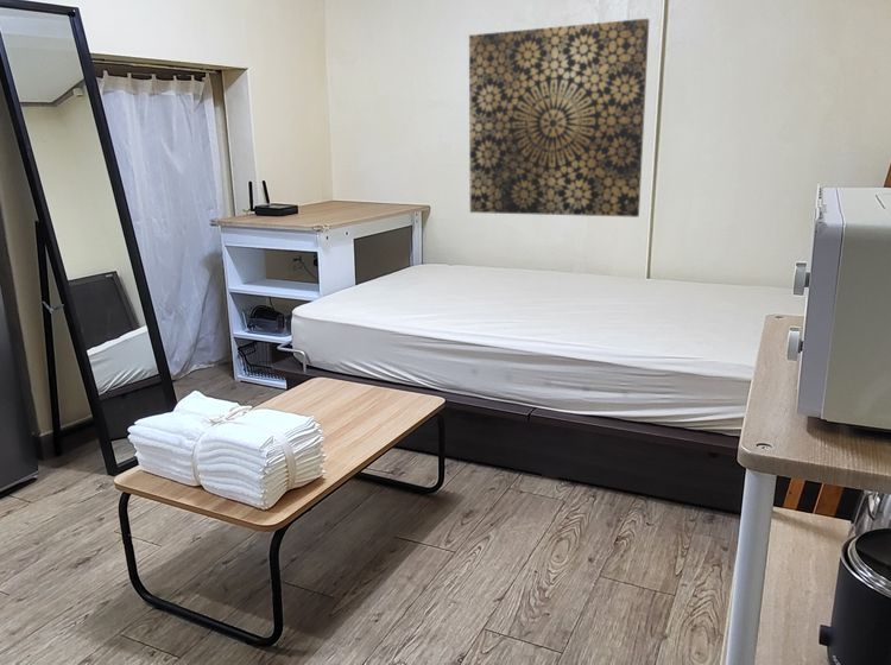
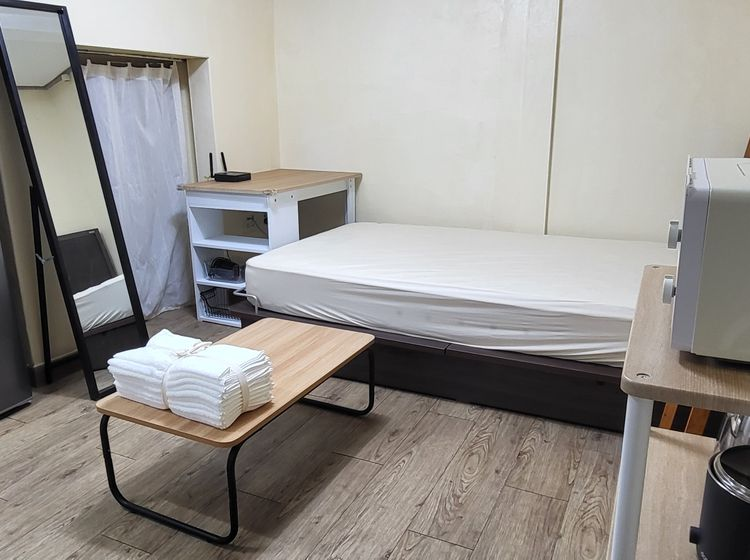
- wall art (551, 124)
